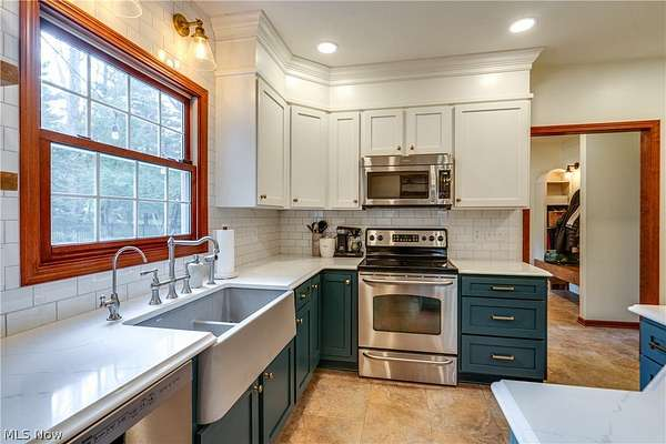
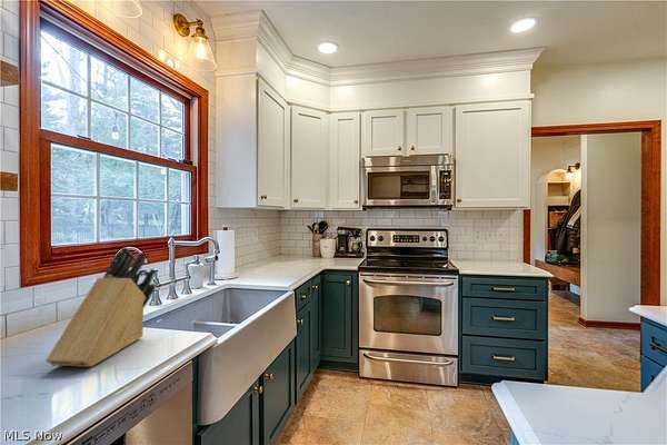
+ knife block (111, 298)
